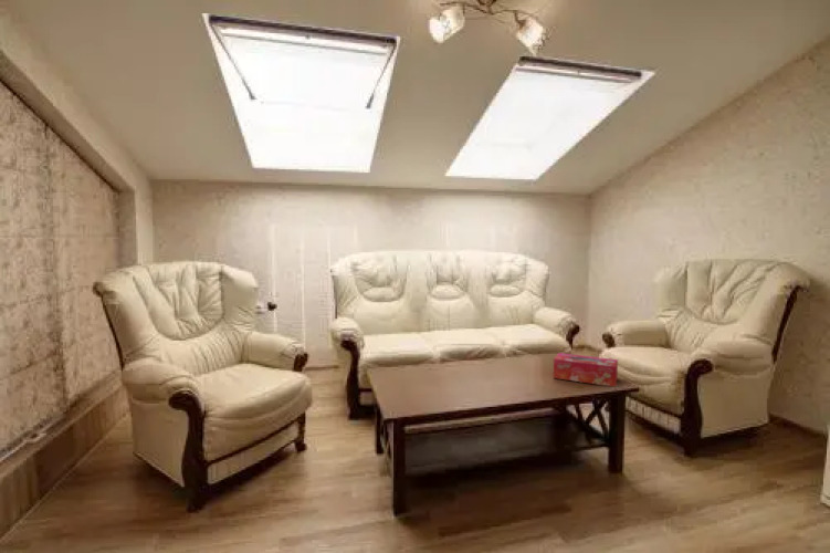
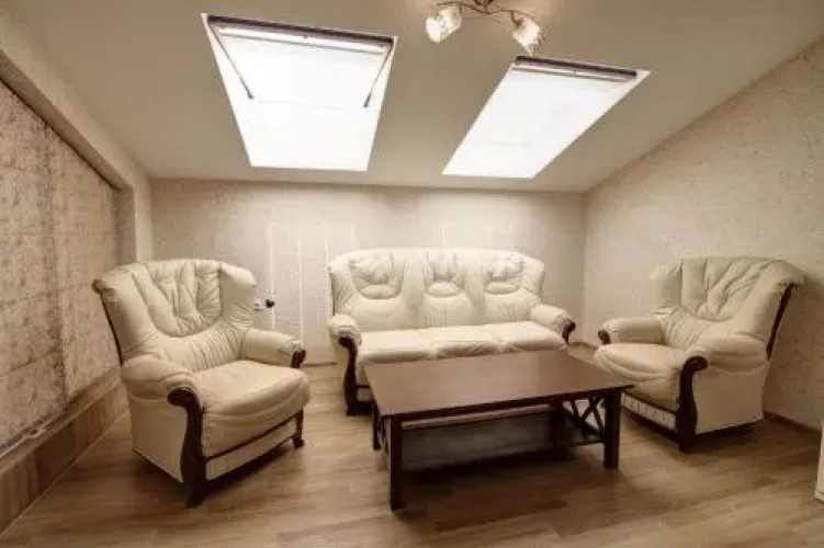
- tissue box (585, 368)
